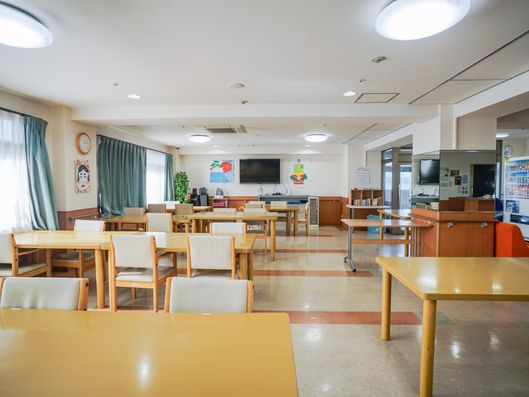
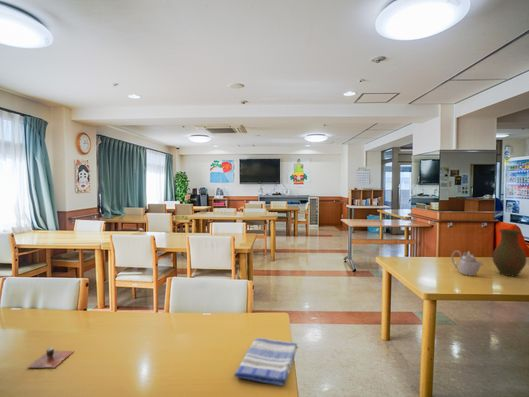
+ vase (509, 252)
+ dish towel (268, 358)
+ cup (51, 354)
+ teapot (466, 262)
